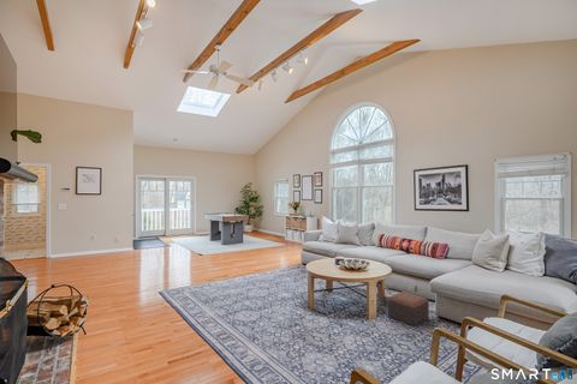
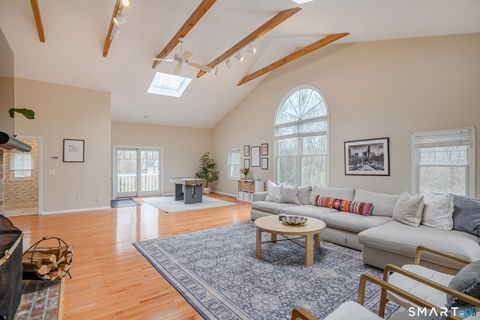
- footstool (408, 306)
